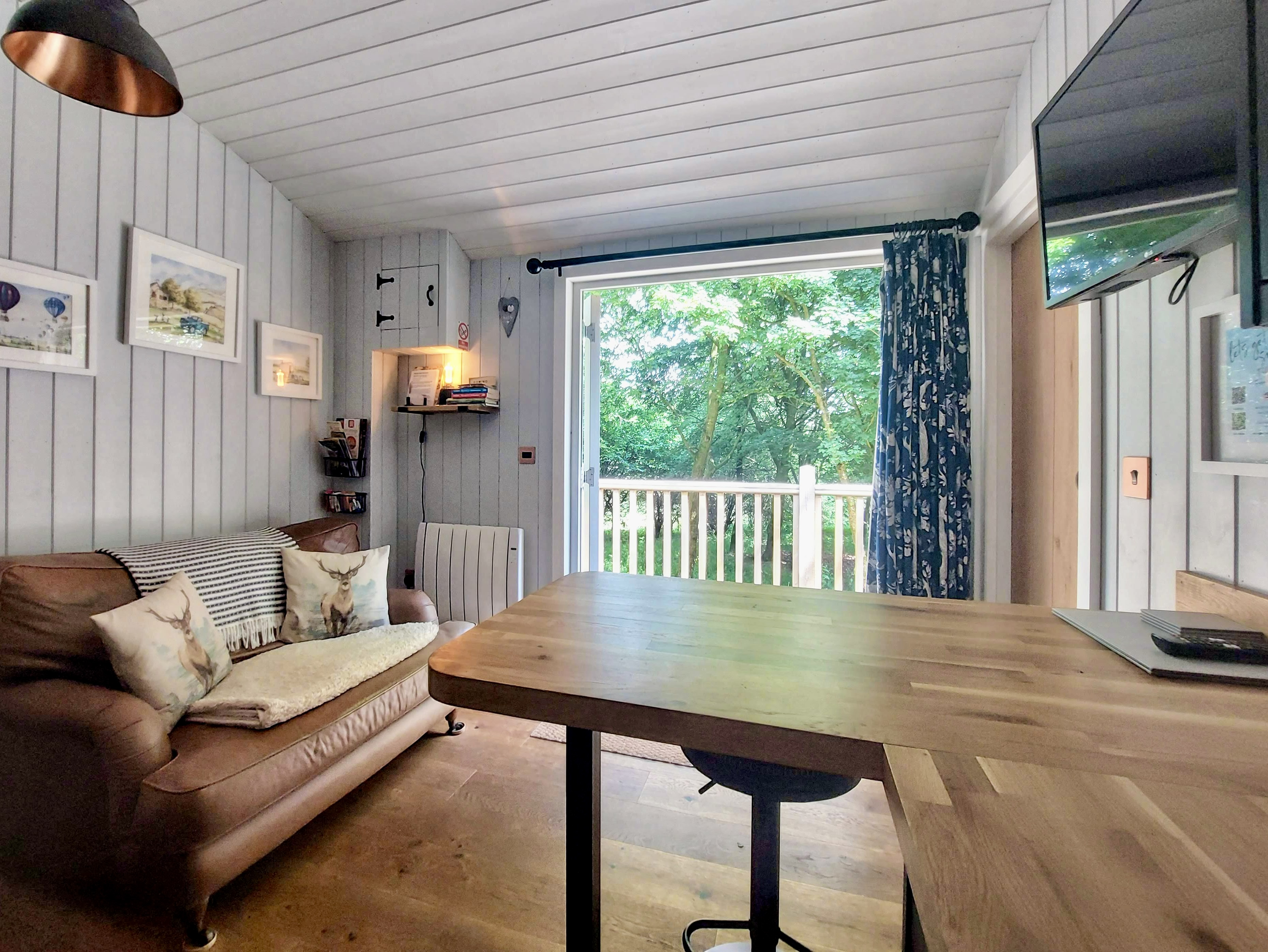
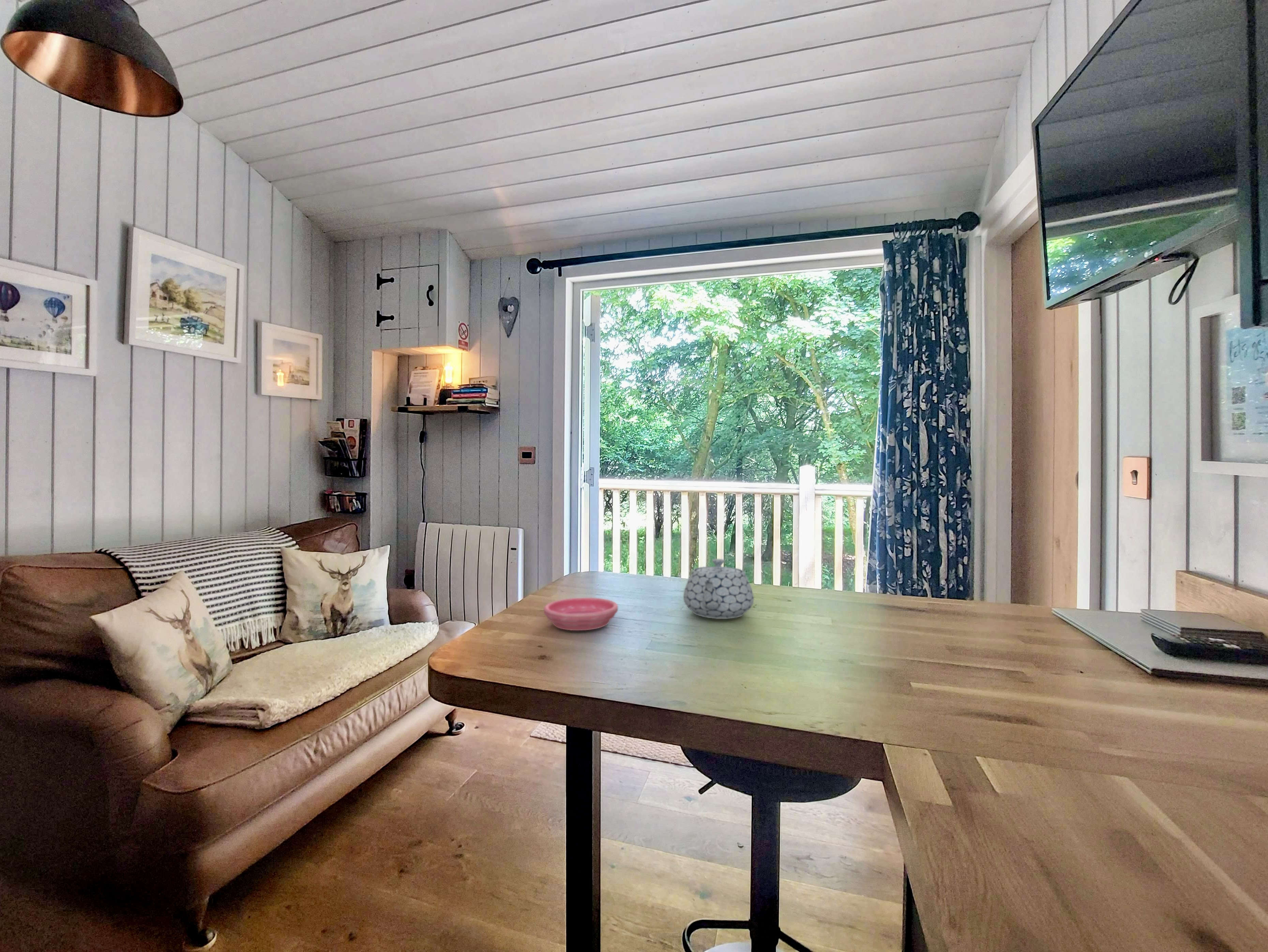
+ teapot (717, 587)
+ saucer (581, 614)
